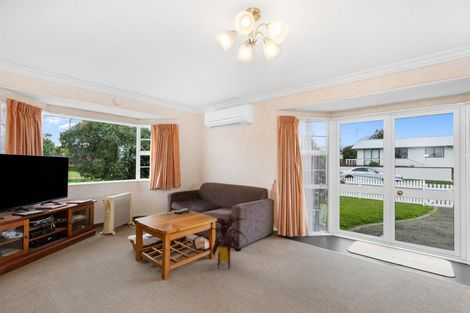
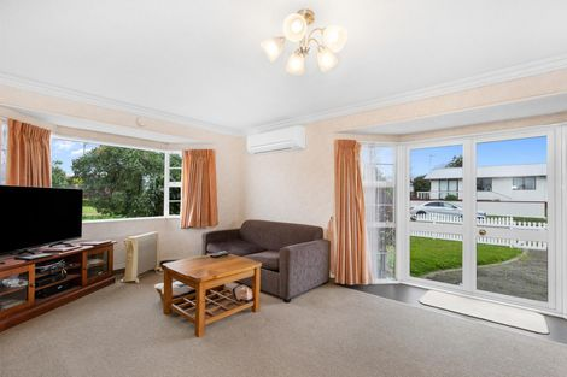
- house plant (225, 240)
